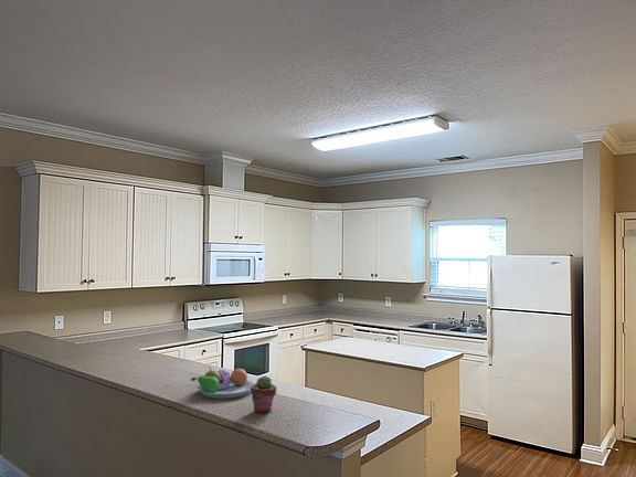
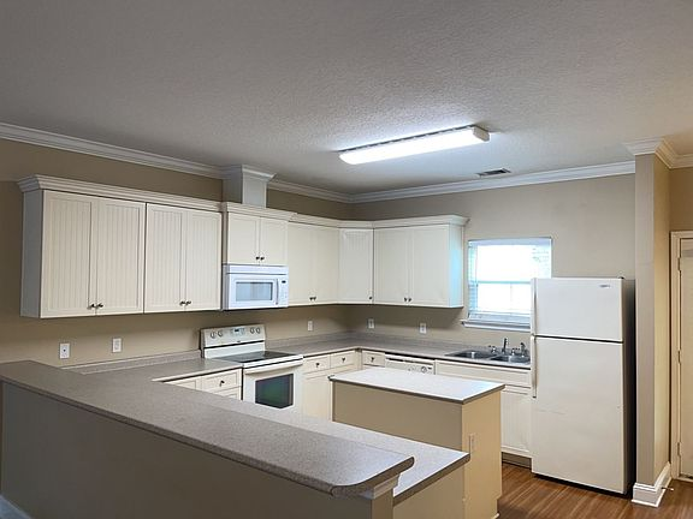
- potted succulent (263, 393)
- fruit bowl (223, 380)
